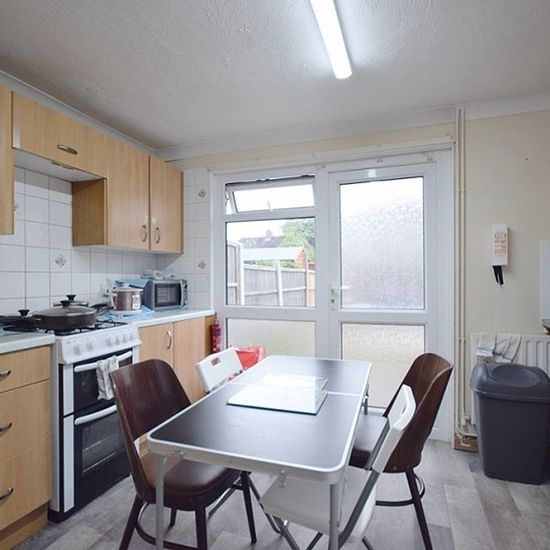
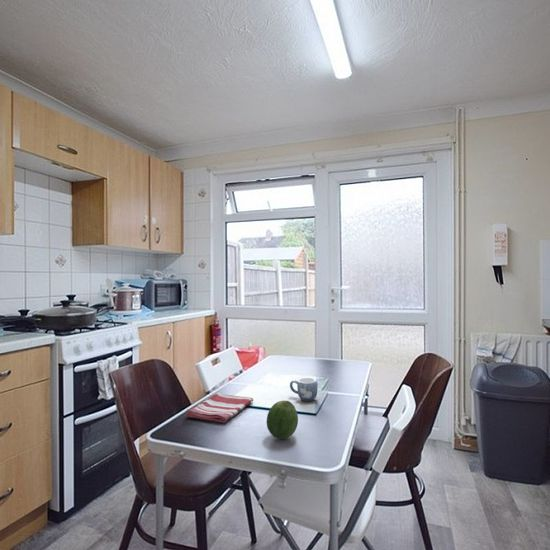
+ mug (303, 389)
+ dish towel (221, 405)
+ fruit (282, 418)
